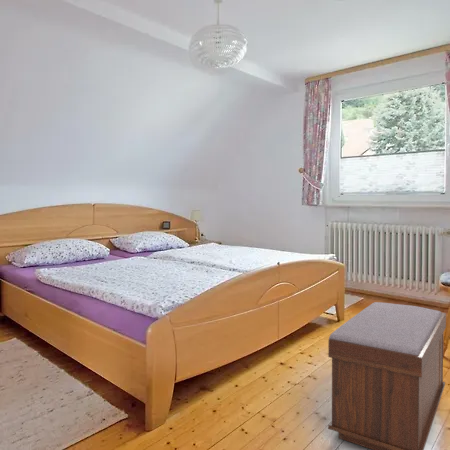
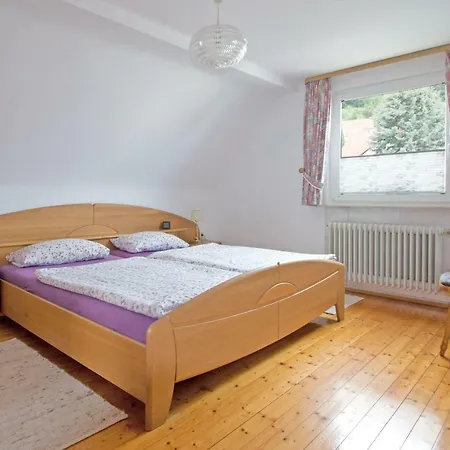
- bench (392, 367)
